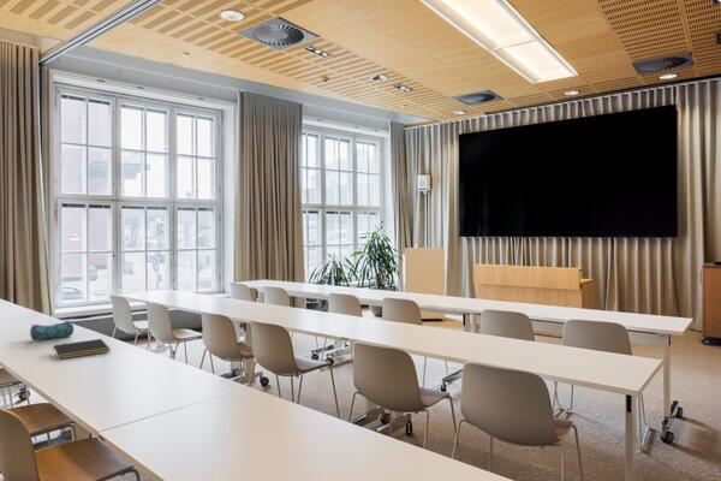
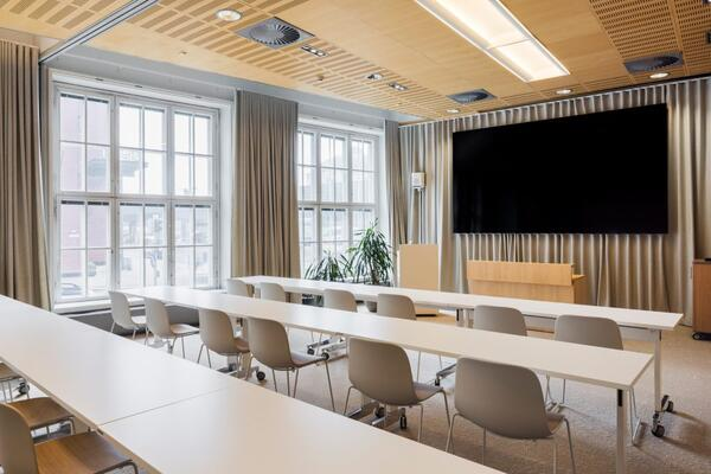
- notepad (82, 348)
- pencil case (52, 329)
